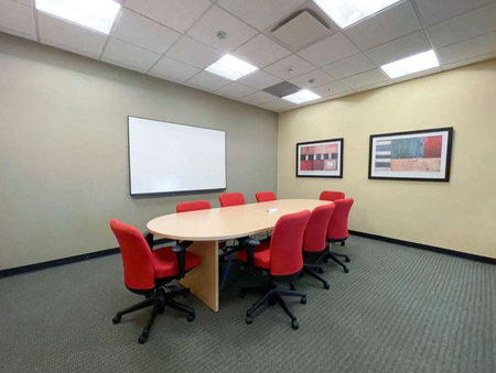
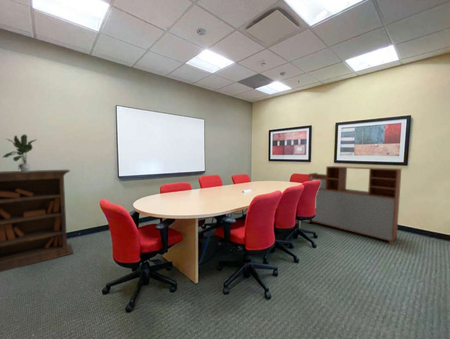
+ potted plant (20, 153)
+ bookcase (31, 215)
+ storage cabinet (348, 198)
